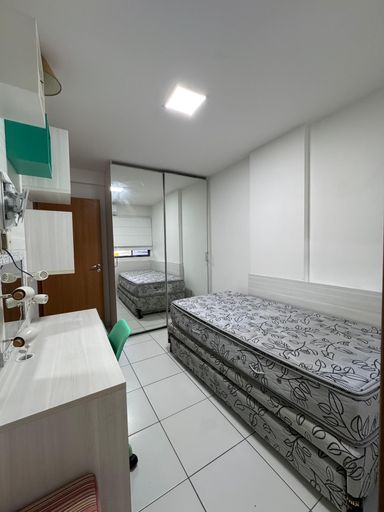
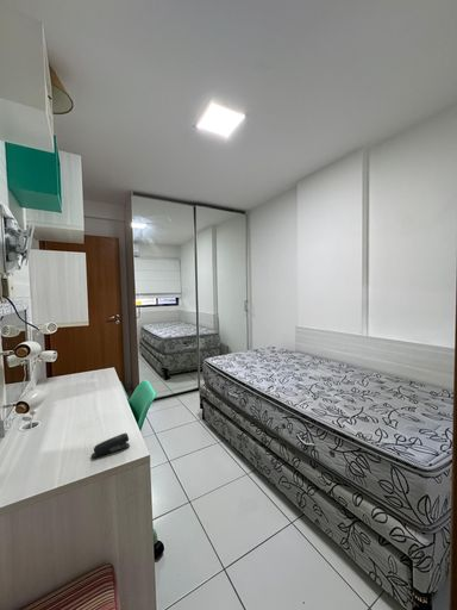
+ stapler (111, 444)
